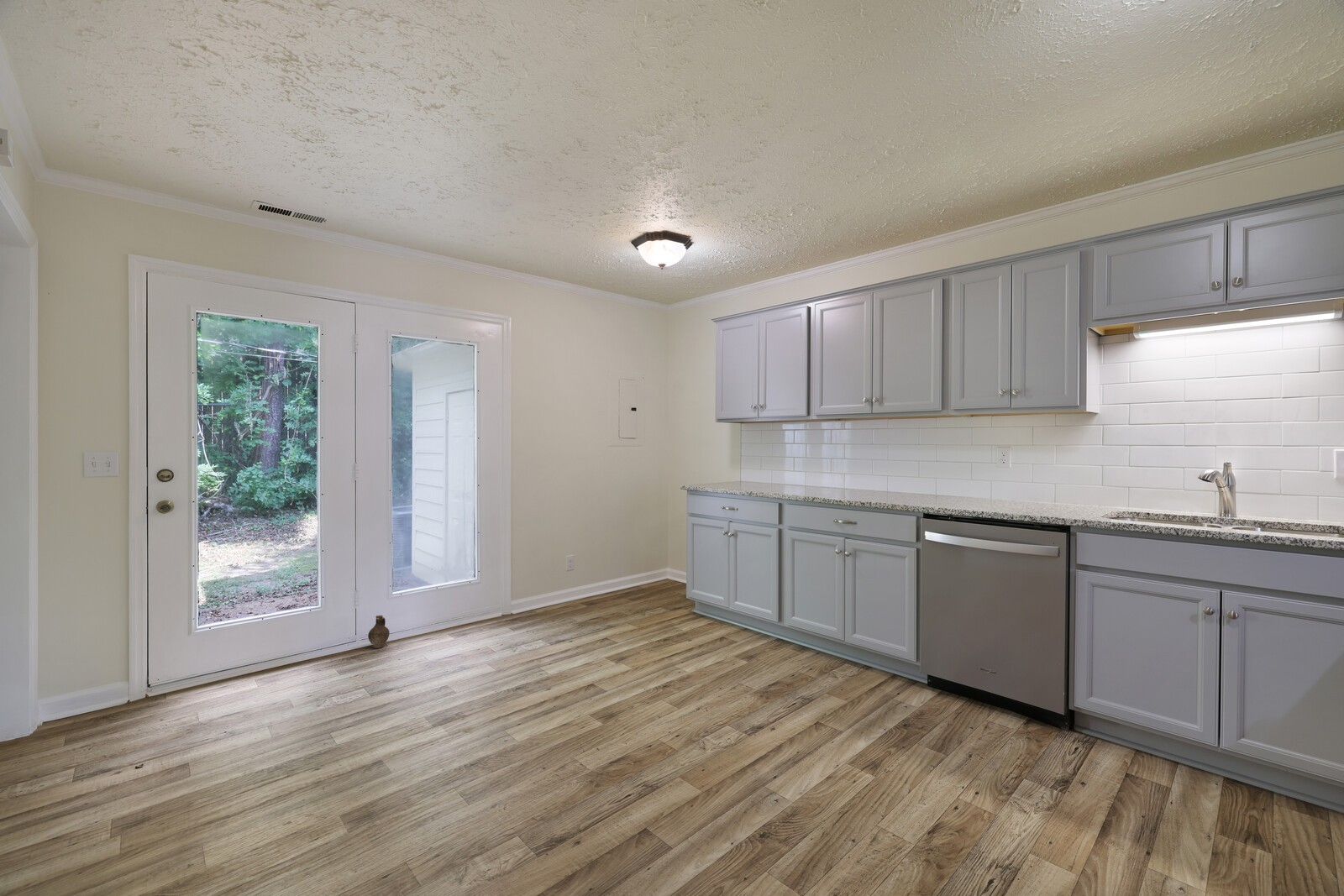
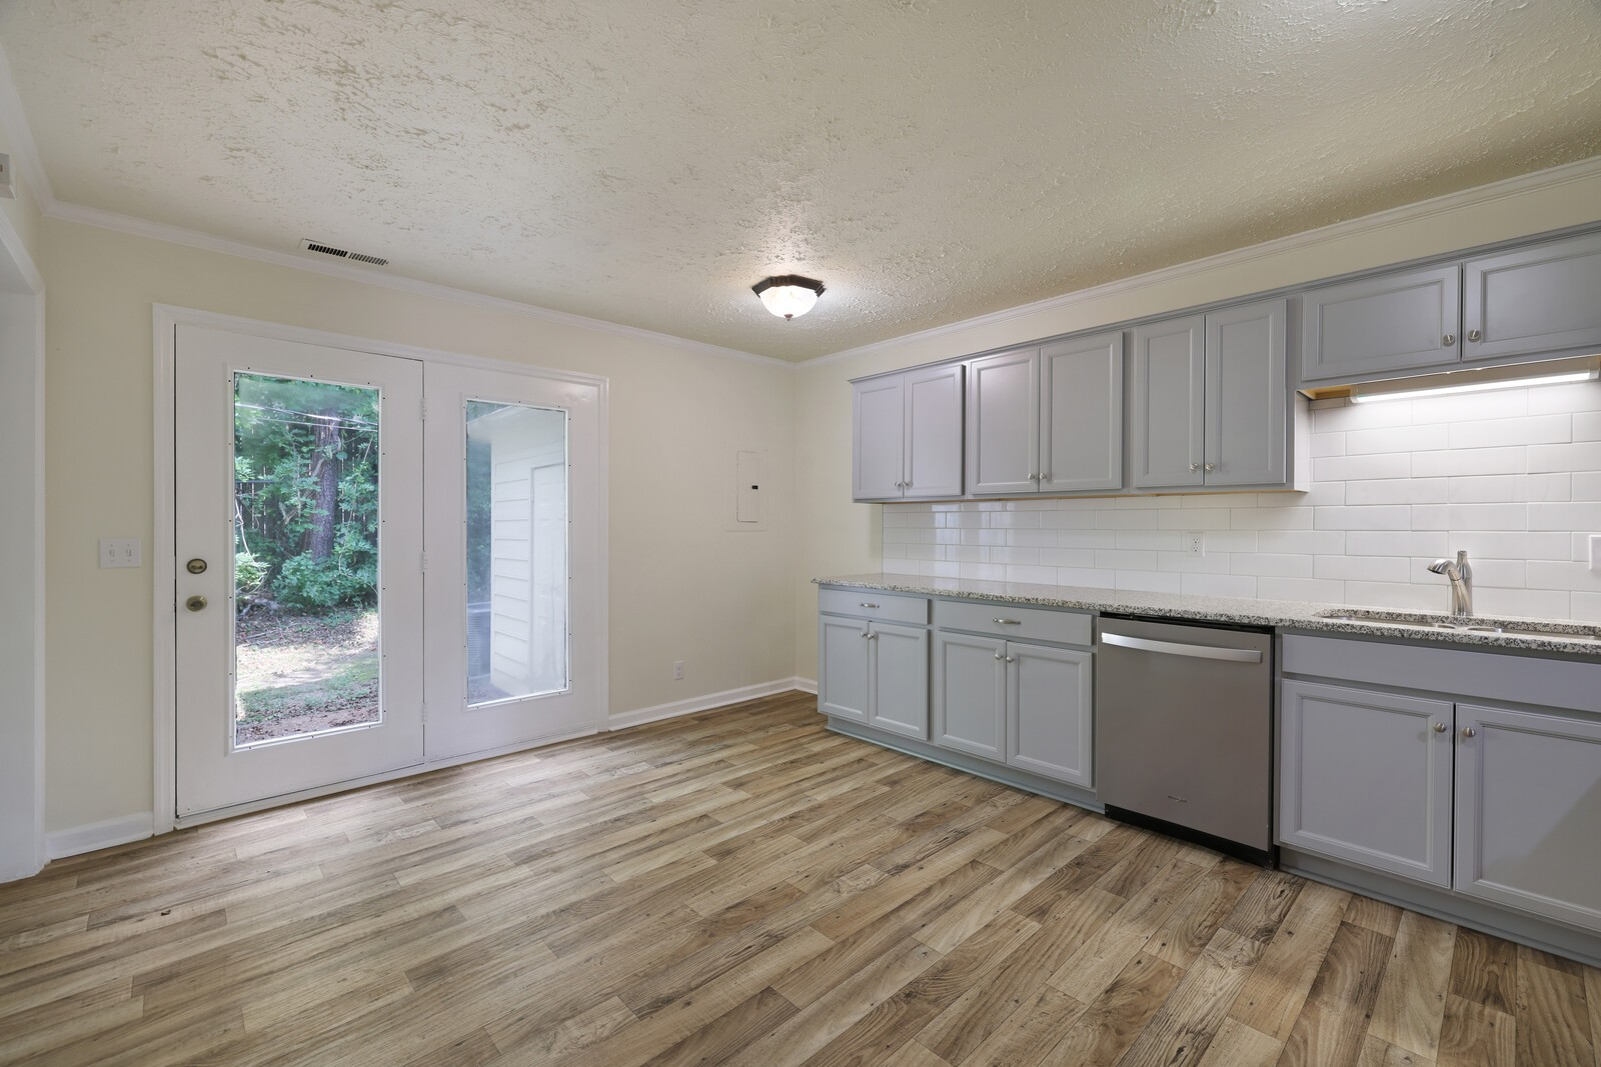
- ceramic jug (379, 631)
